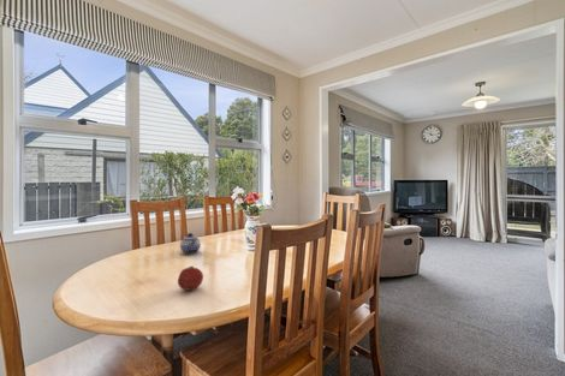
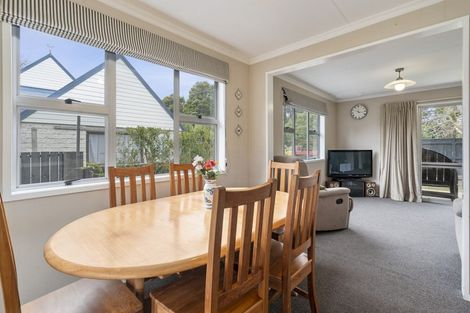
- fruit (190, 277)
- teapot (190, 243)
